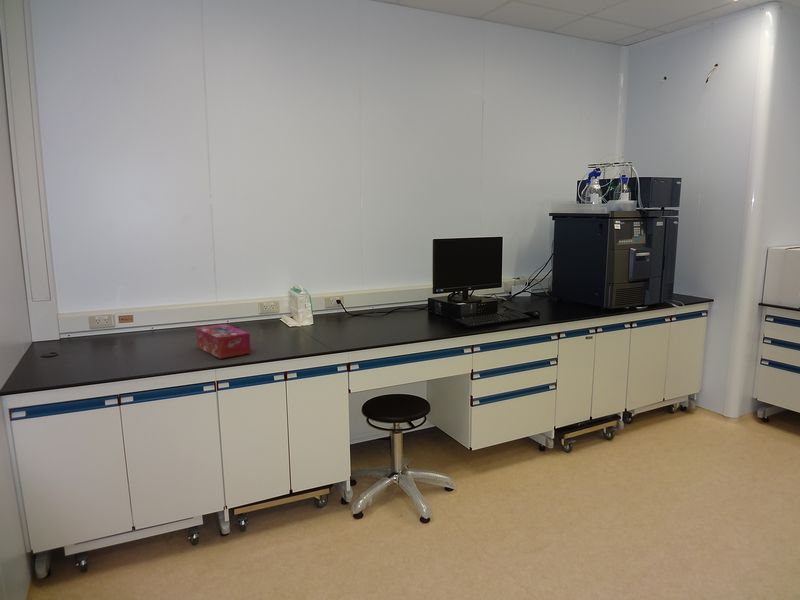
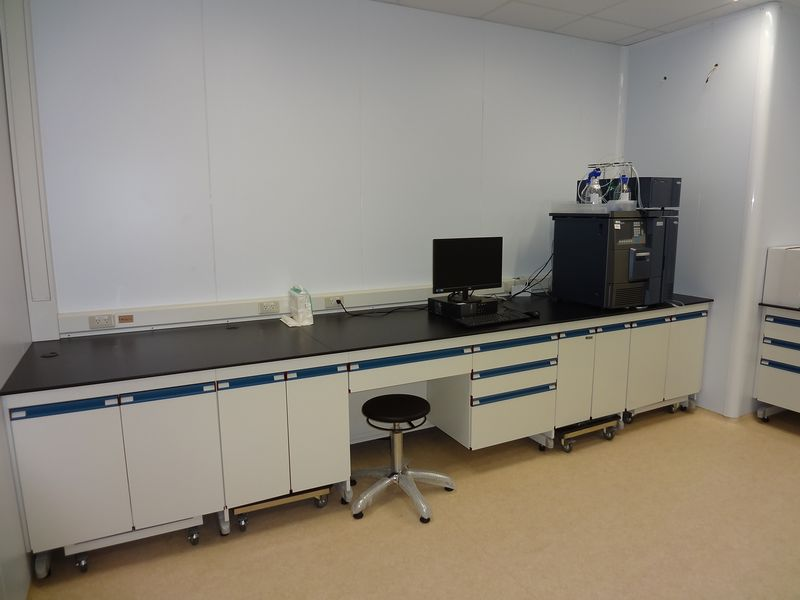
- tissue box (222, 340)
